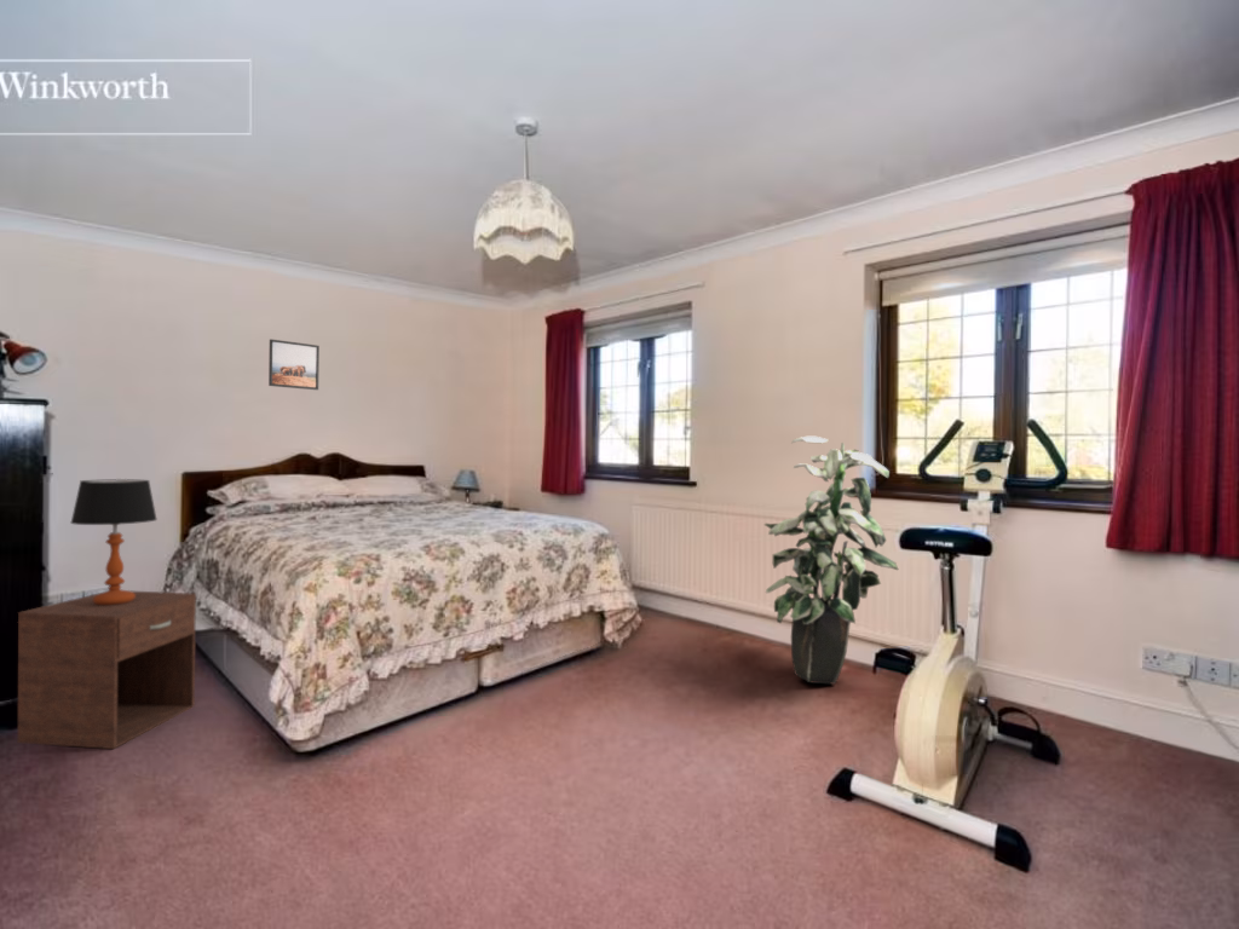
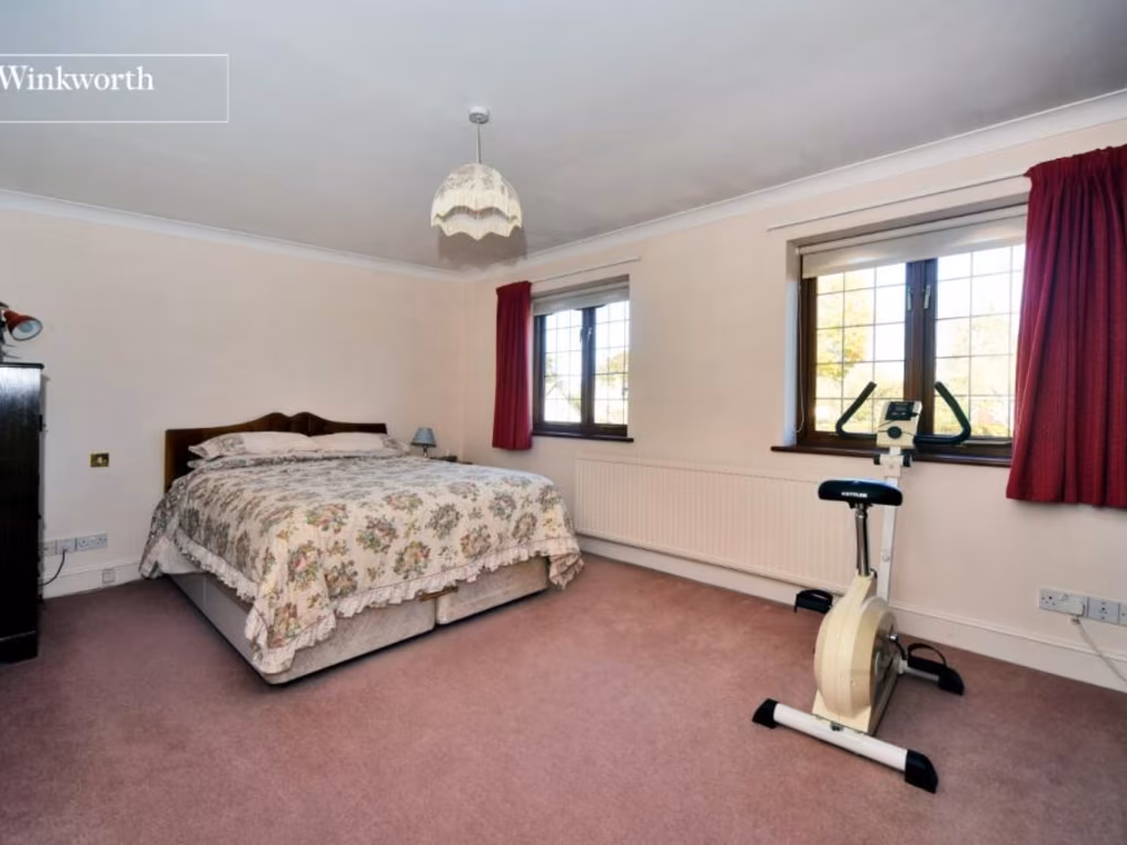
- table lamp (115, 541)
- nightstand (116, 663)
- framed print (294, 364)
- indoor plant (822, 556)
